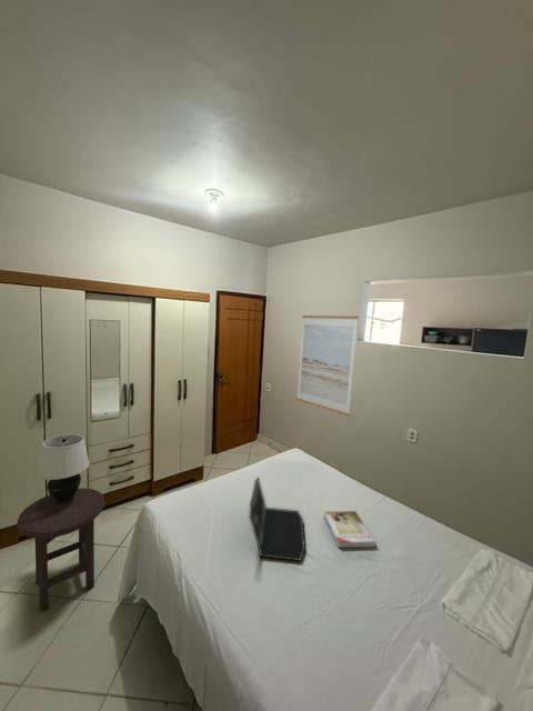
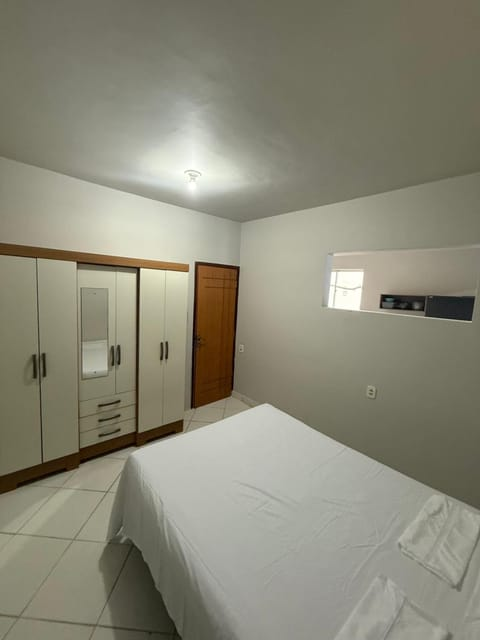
- laptop (278, 512)
- book (348, 528)
- table lamp (63, 469)
- wall art (324, 361)
- stool (64, 547)
